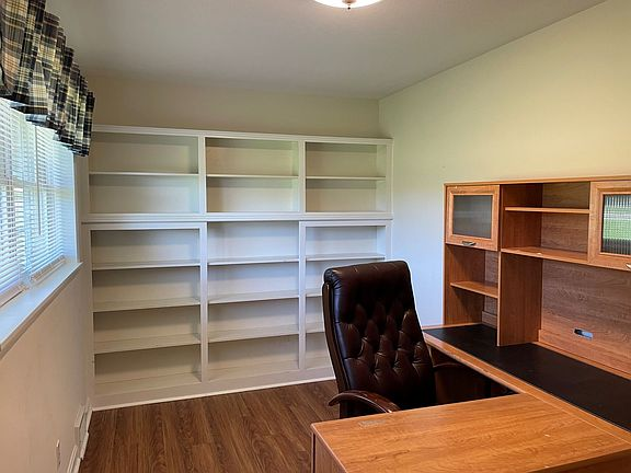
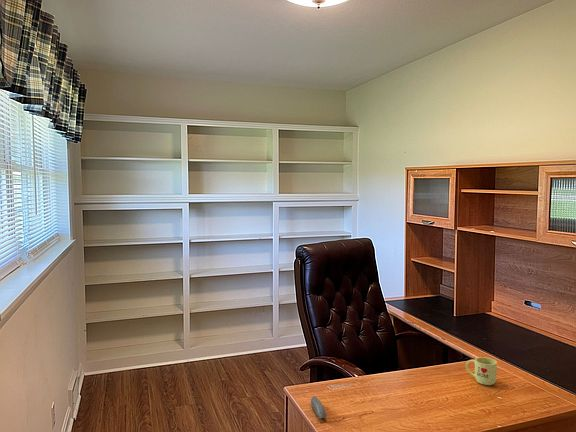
+ mug (480, 370)
+ computer mouse (318, 407)
